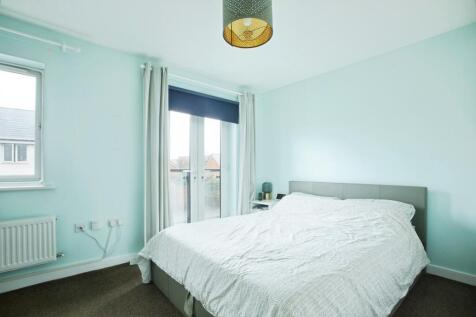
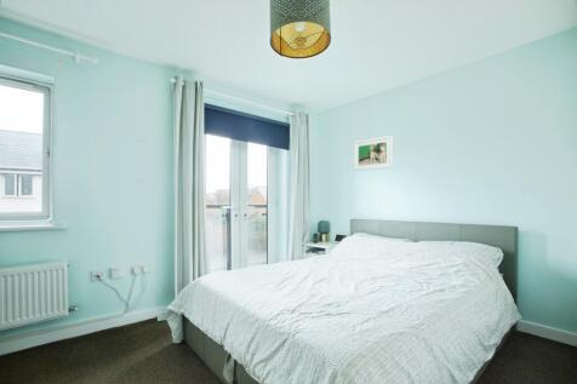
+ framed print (372, 154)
